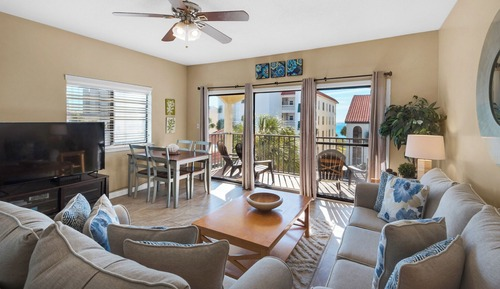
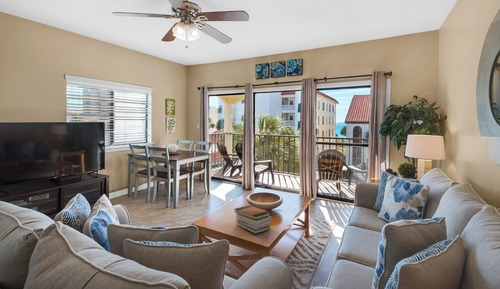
+ book stack (252, 218)
